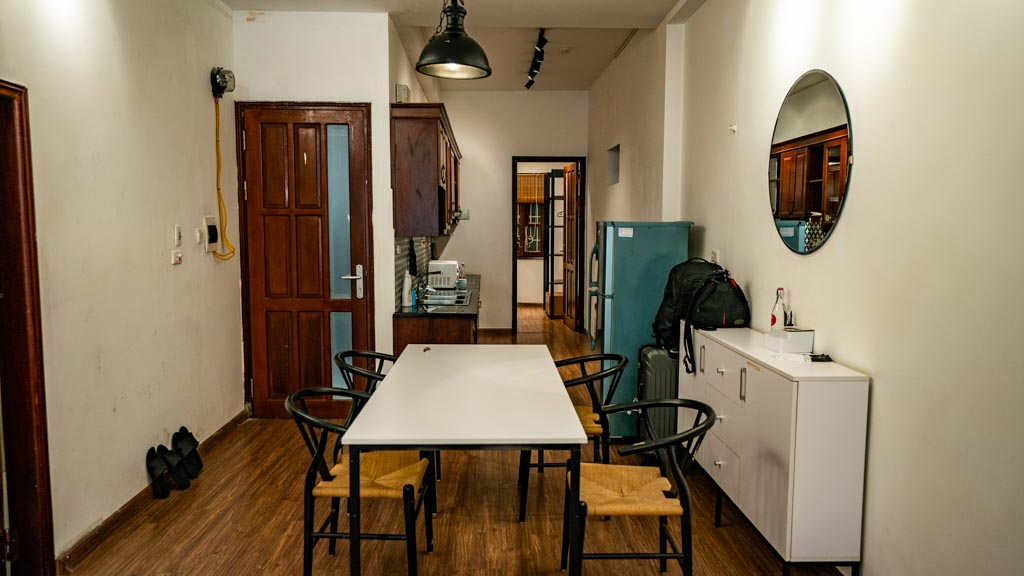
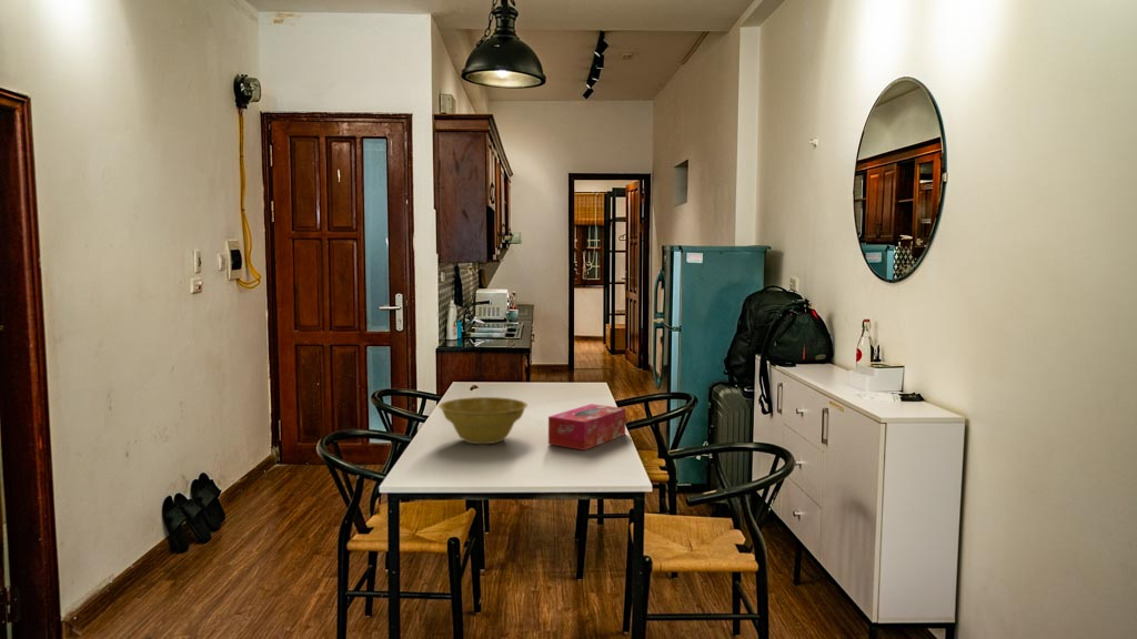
+ tissue box (587, 425)
+ planter bowl (483, 422)
